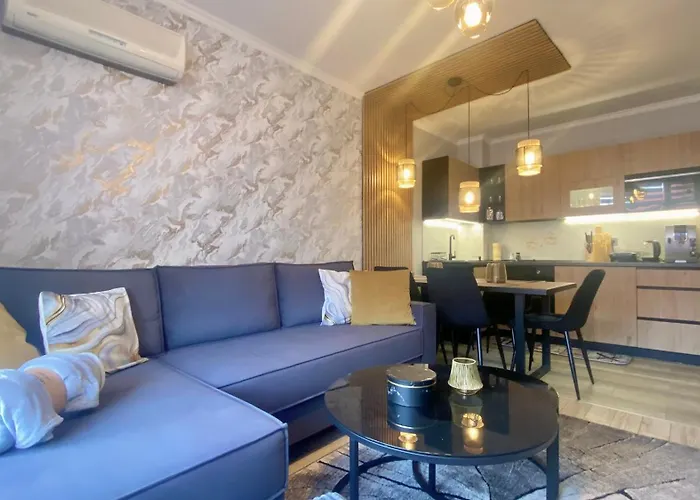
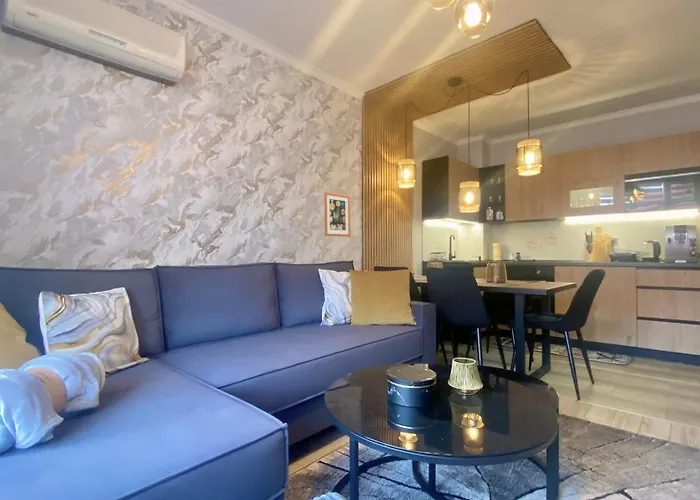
+ wall art (337, 215)
